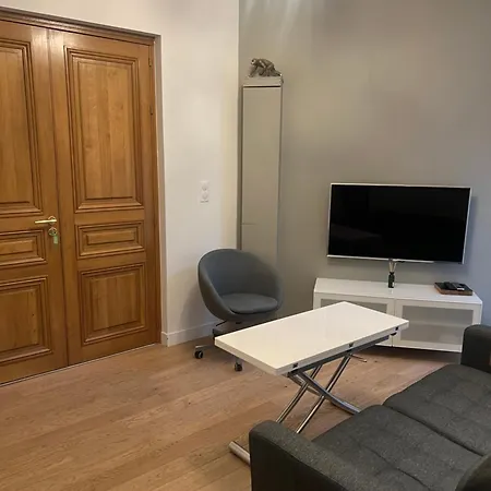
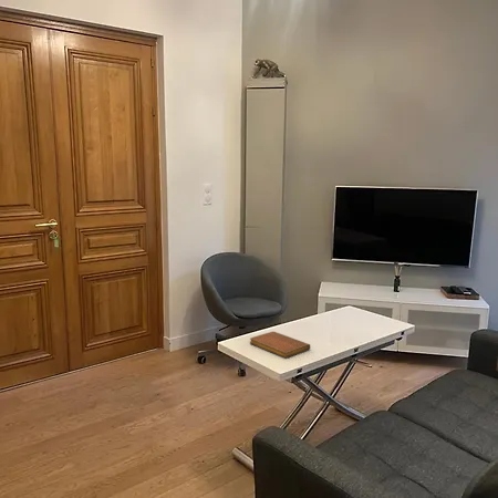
+ notebook (279, 343)
